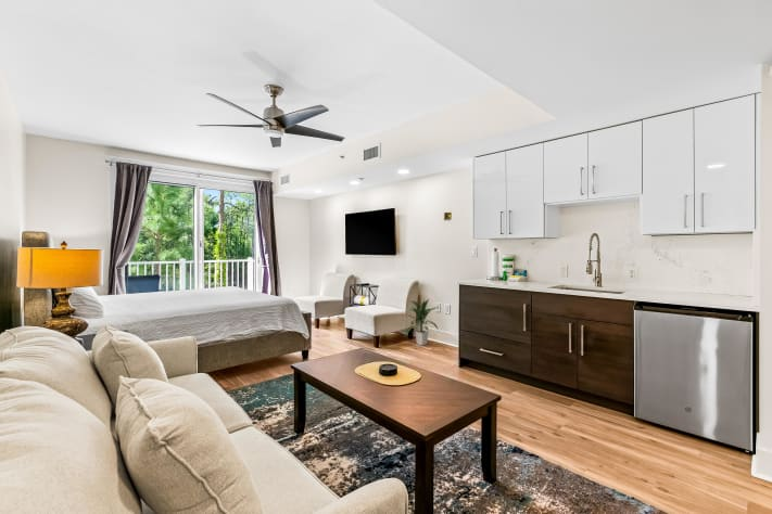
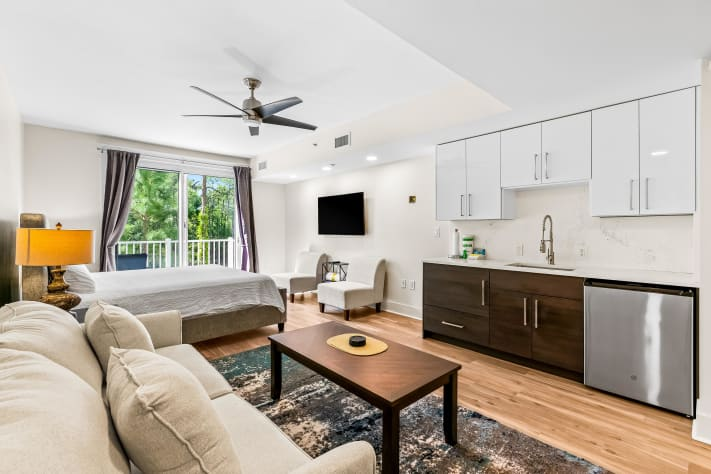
- indoor plant (419, 320)
